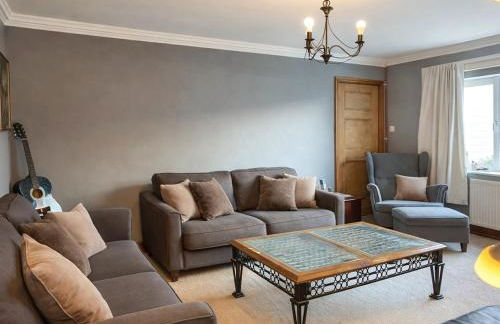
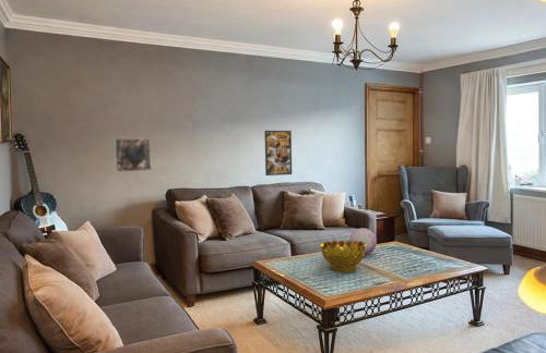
+ decorative bowl (343, 255)
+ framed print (132, 155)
+ decorative orb (363, 241)
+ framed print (278, 153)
